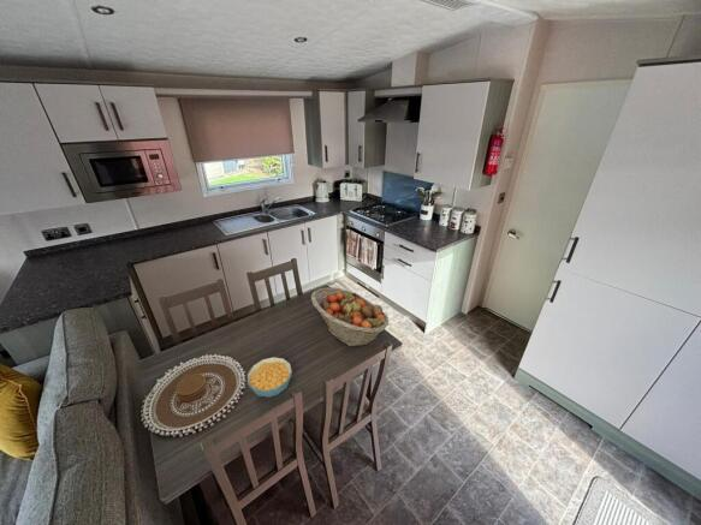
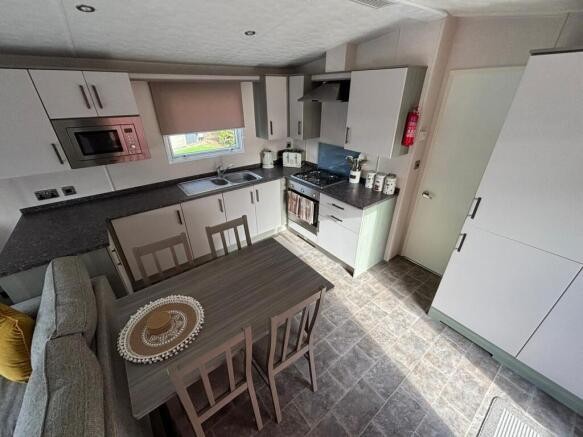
- fruit basket (349, 312)
- cereal bowl (271, 380)
